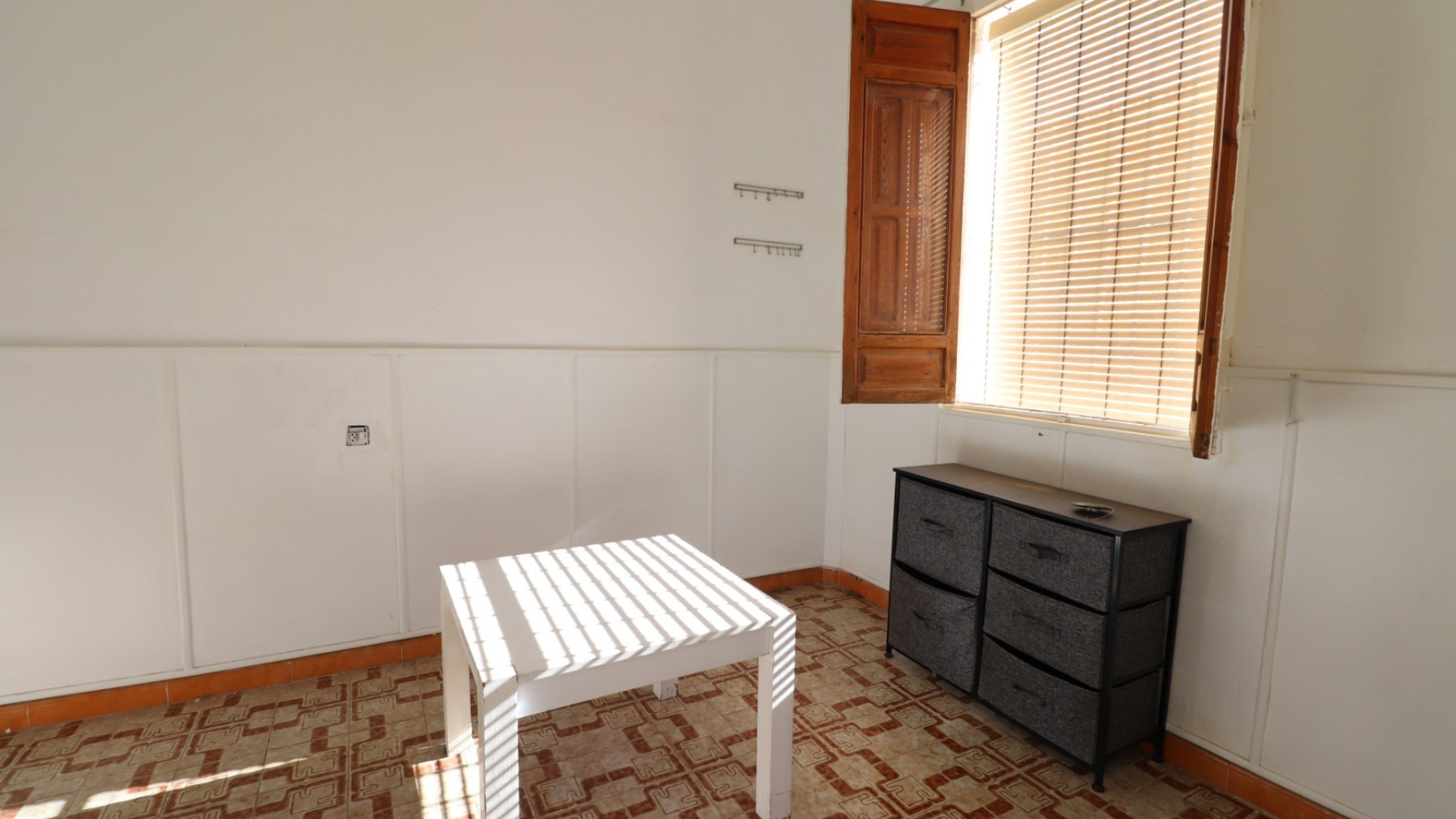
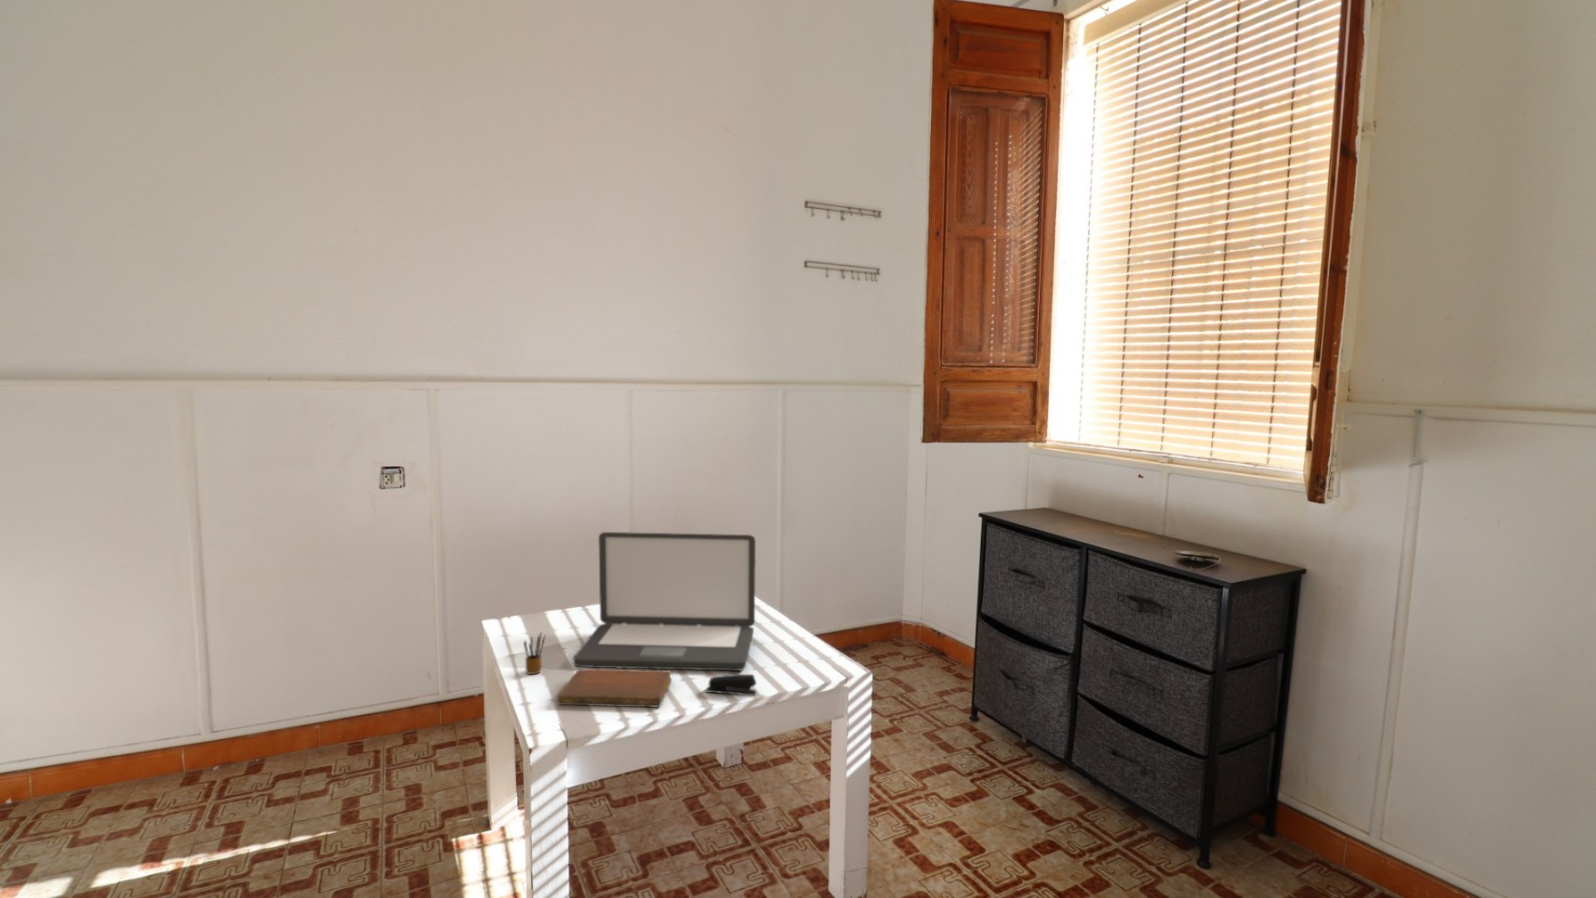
+ stapler (731, 683)
+ notebook (617, 686)
+ pencil box (533, 655)
+ laptop (669, 596)
